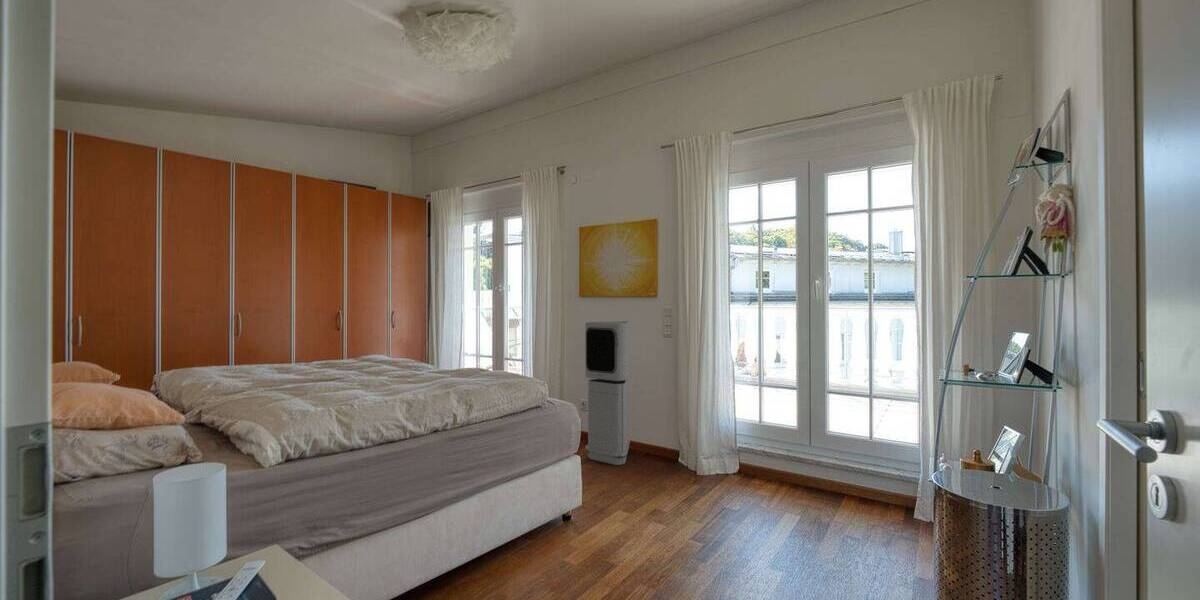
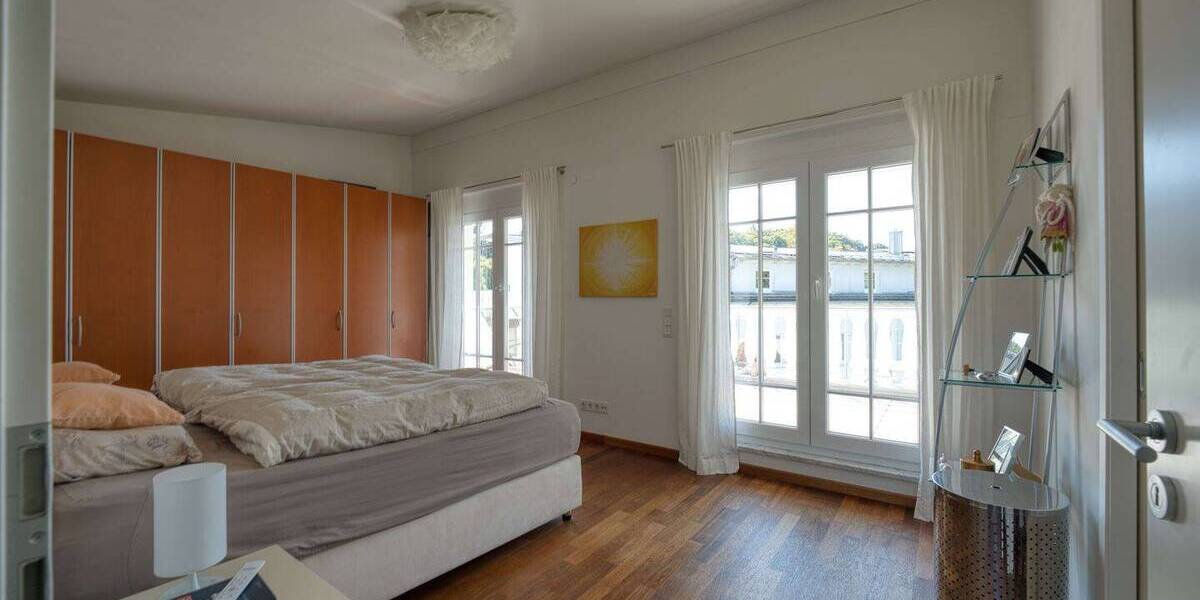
- air purifier (614, 389)
